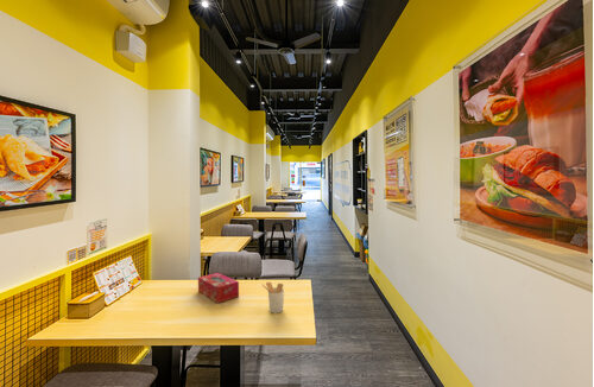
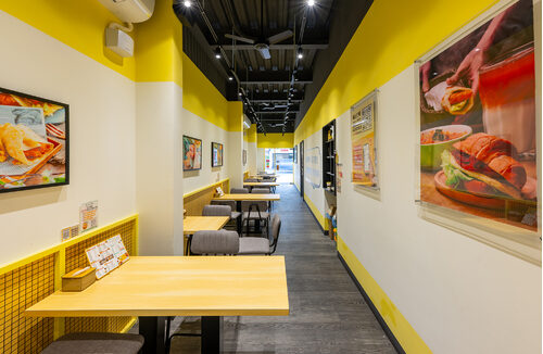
- tissue box (217, 286)
- utensil holder (272, 296)
